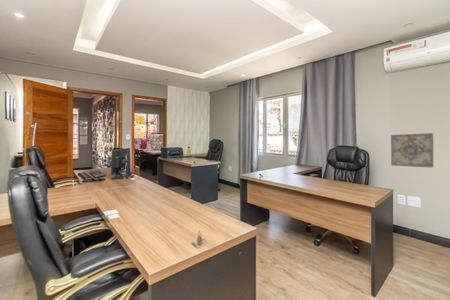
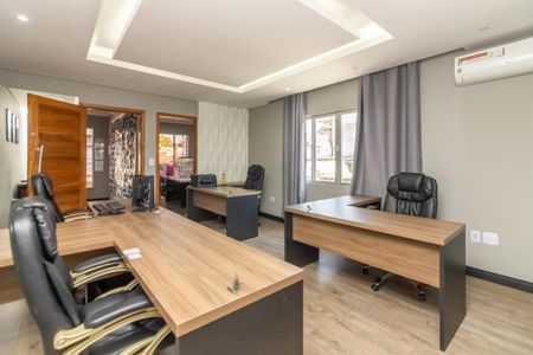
- wall art (411, 150)
